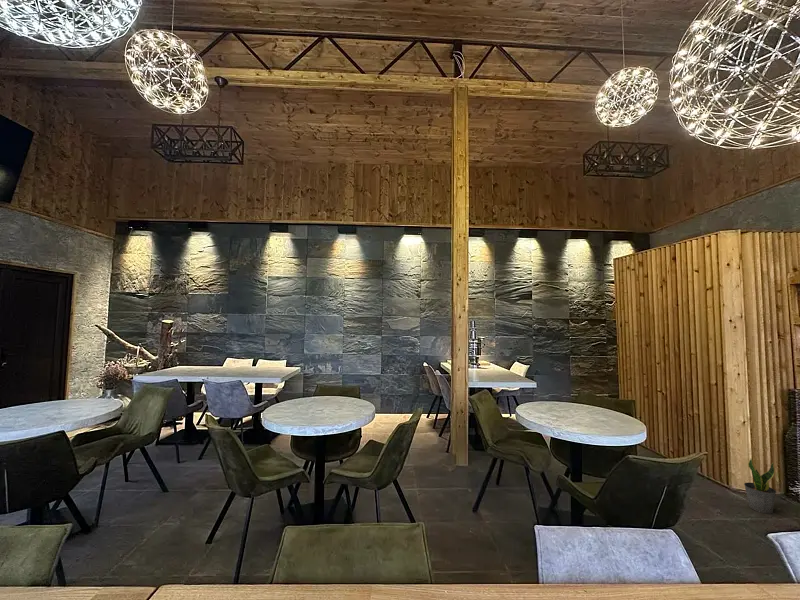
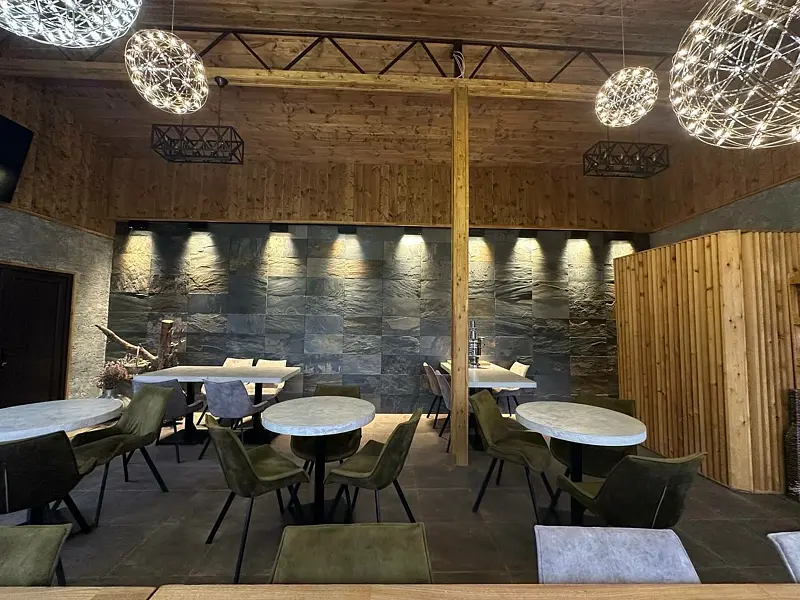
- potted plant (759, 482)
